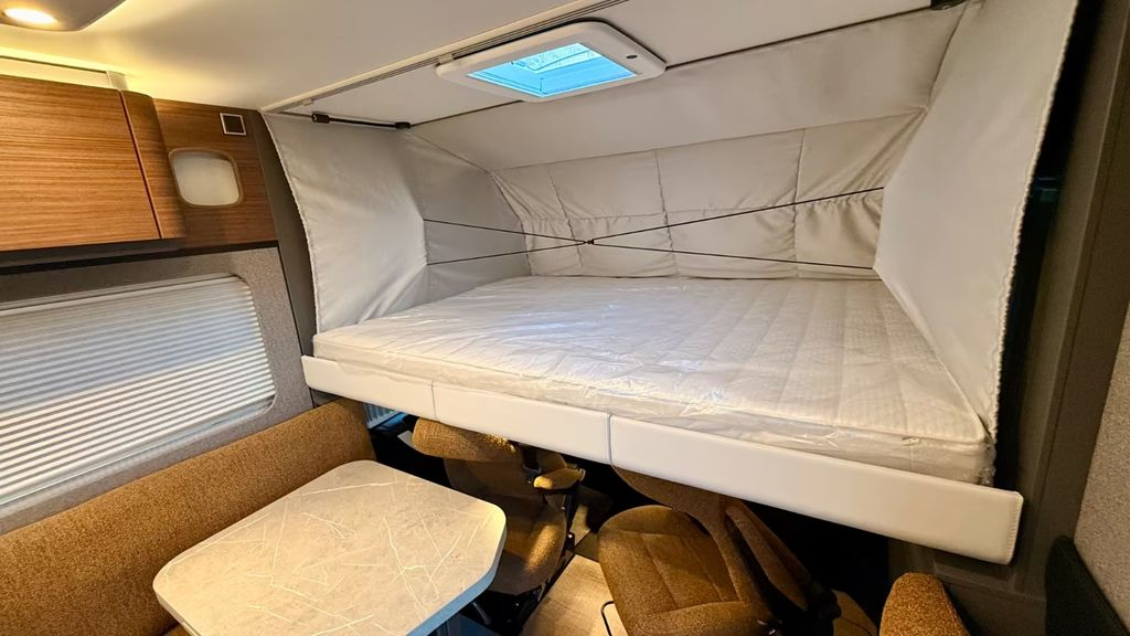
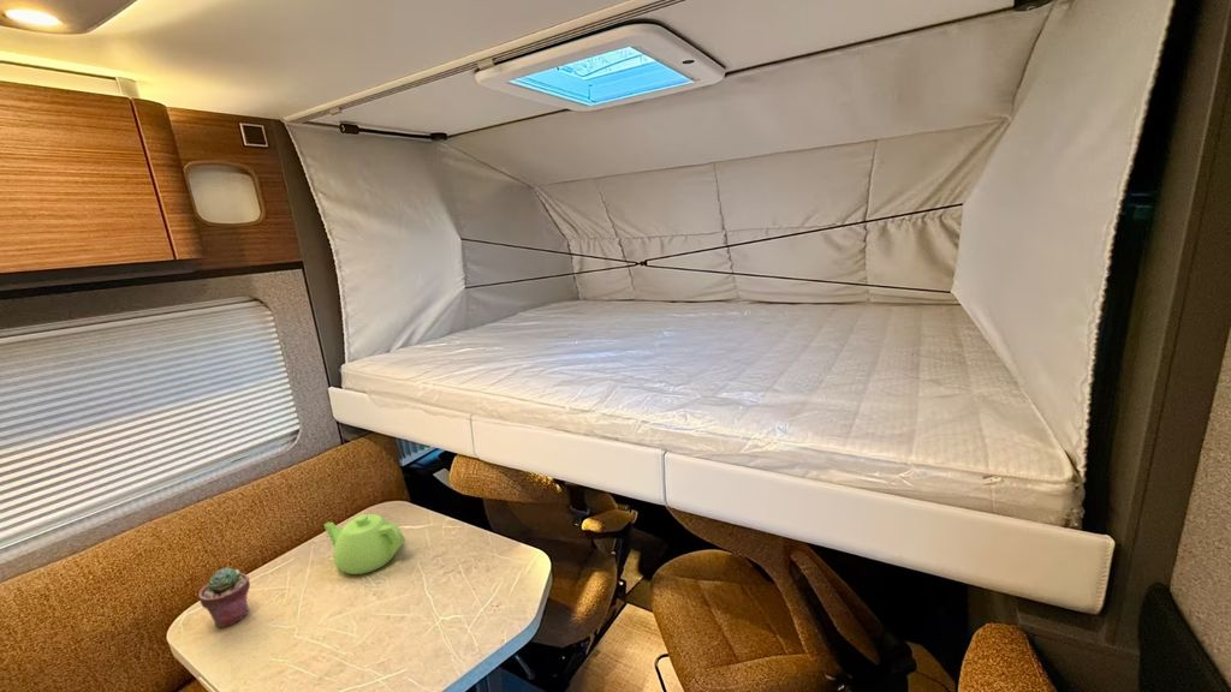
+ potted succulent (226, 595)
+ teapot (364, 537)
